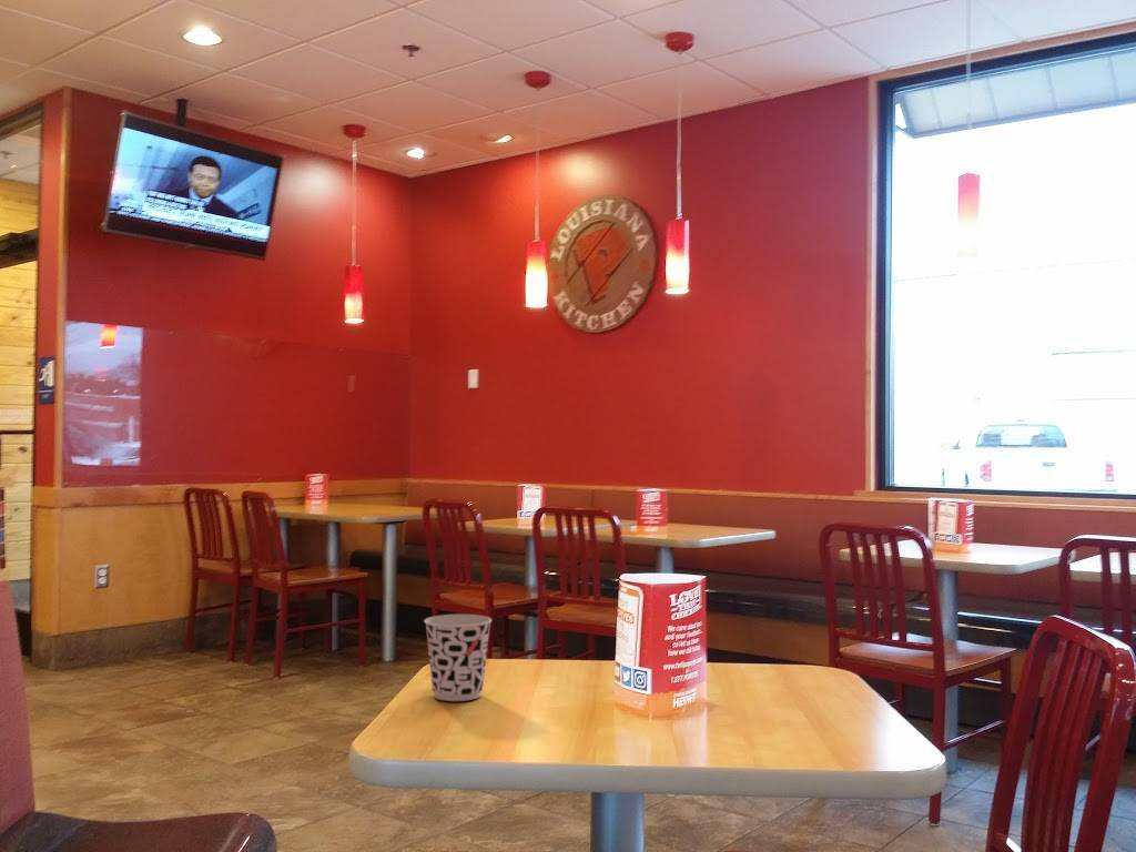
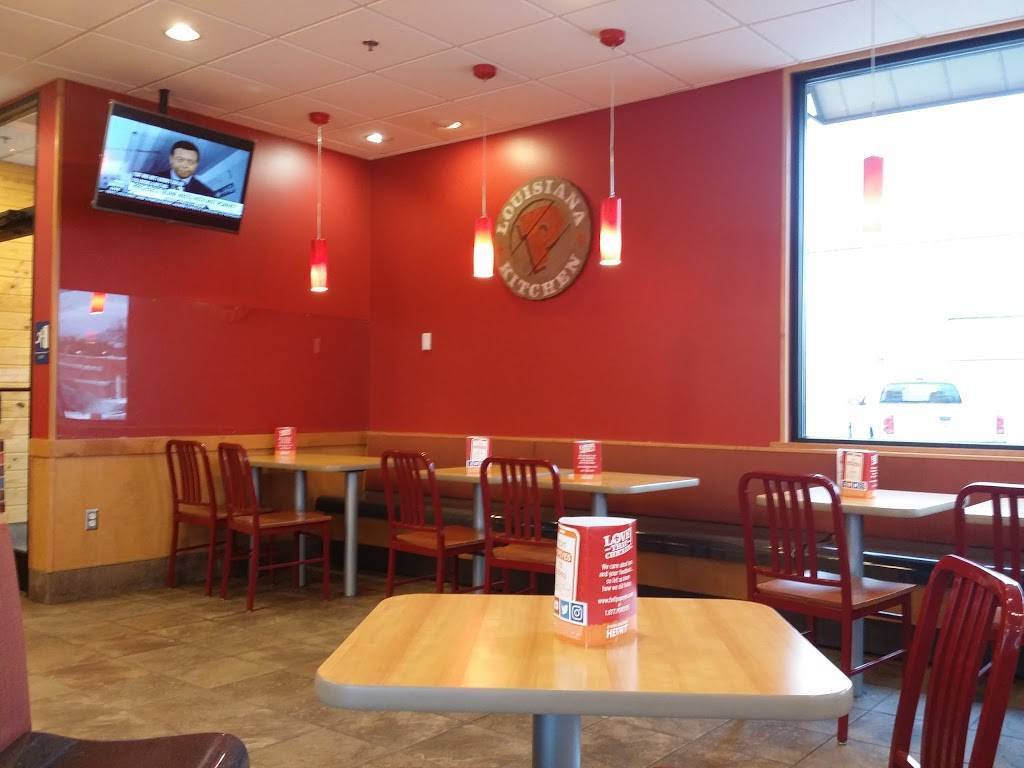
- cup (457, 657)
